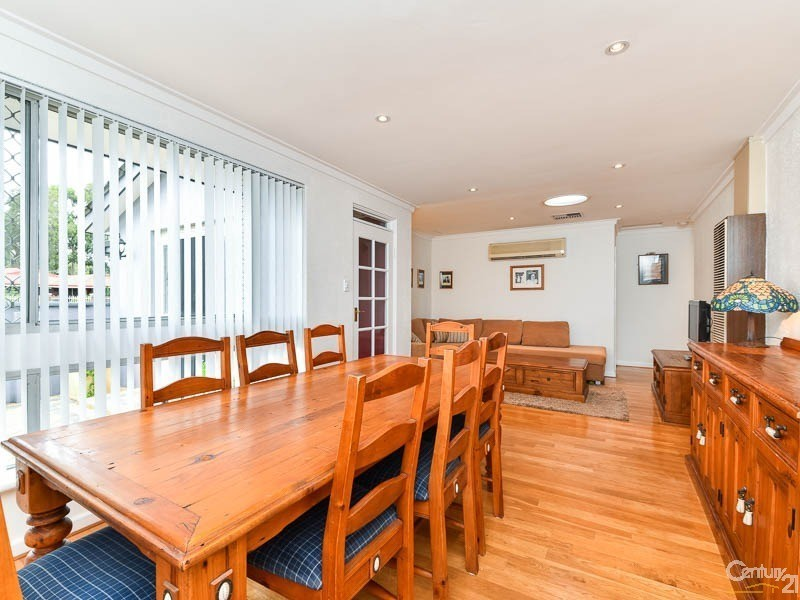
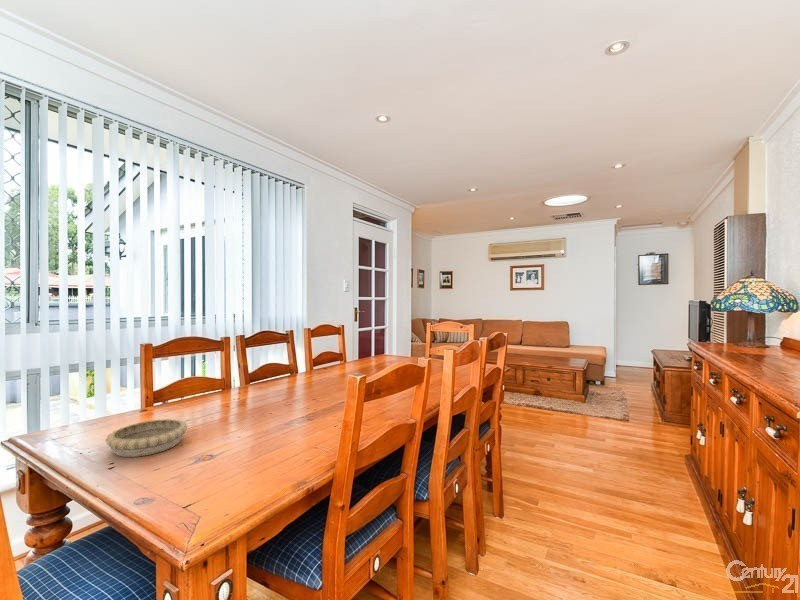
+ decorative bowl (148, 436)
